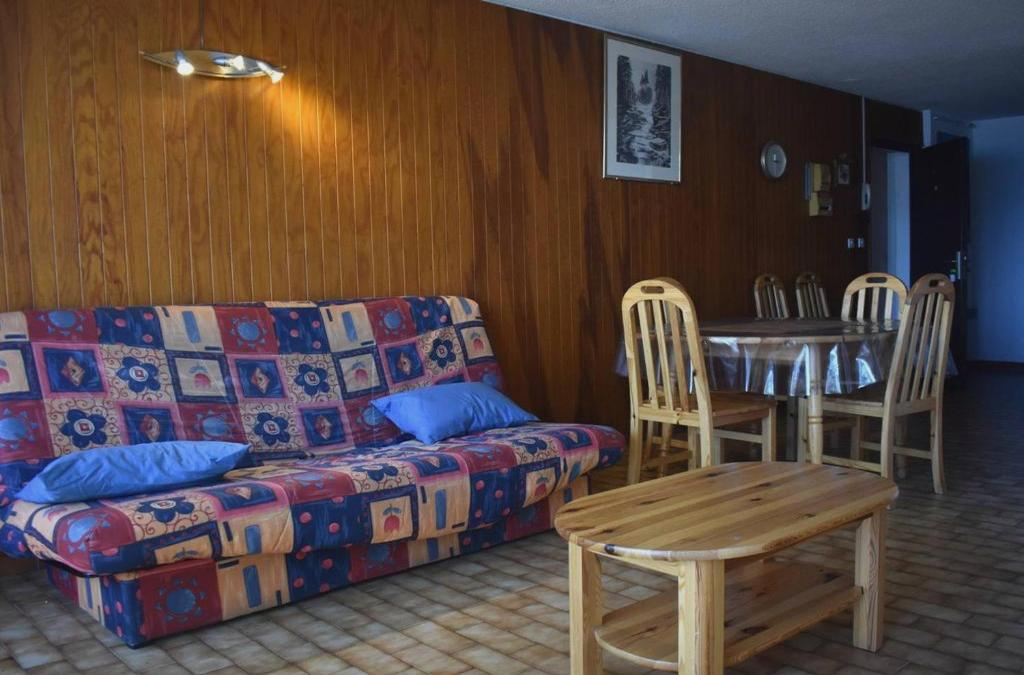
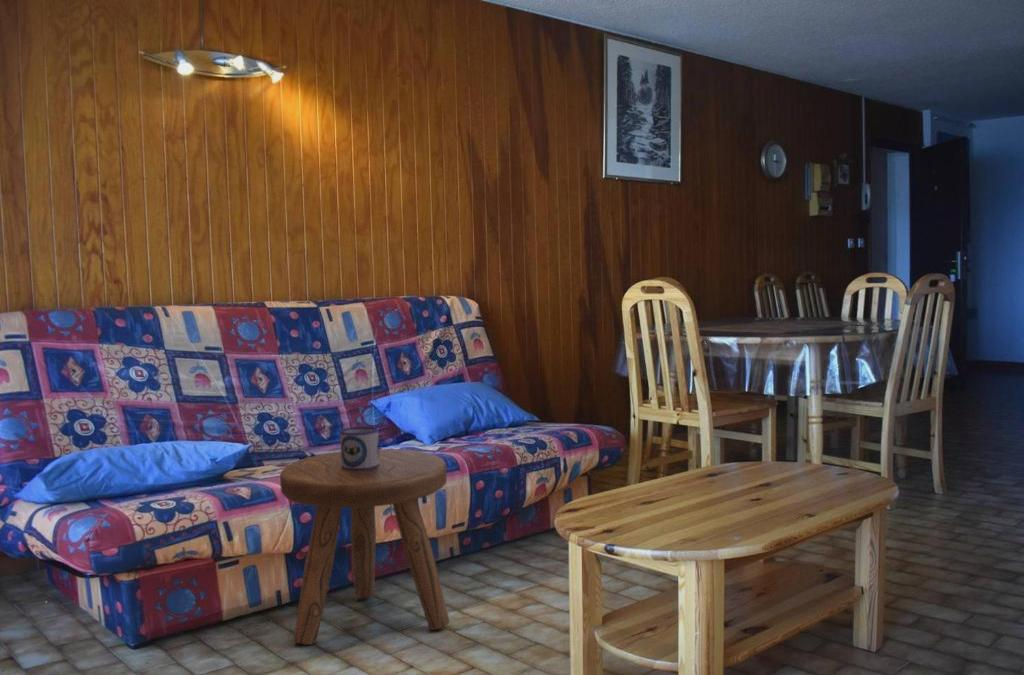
+ stool (366, 544)
+ mug (359, 445)
